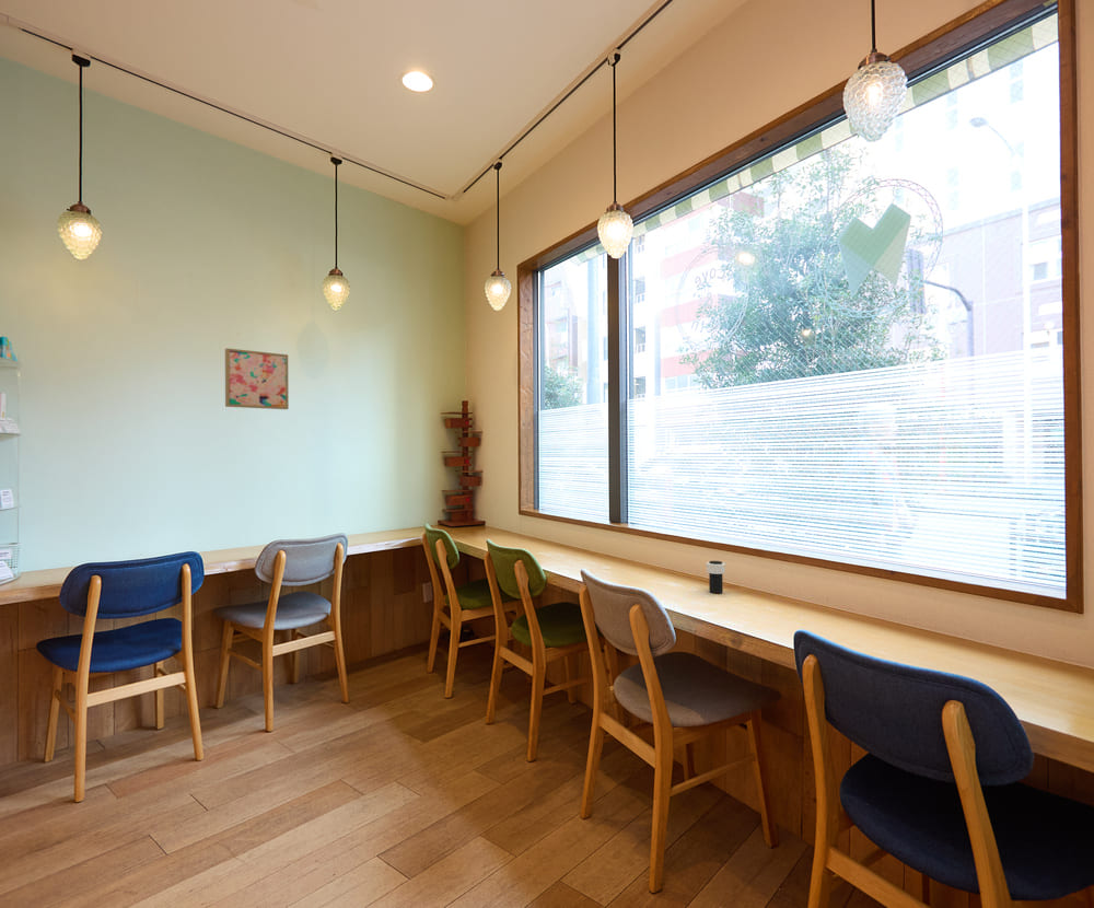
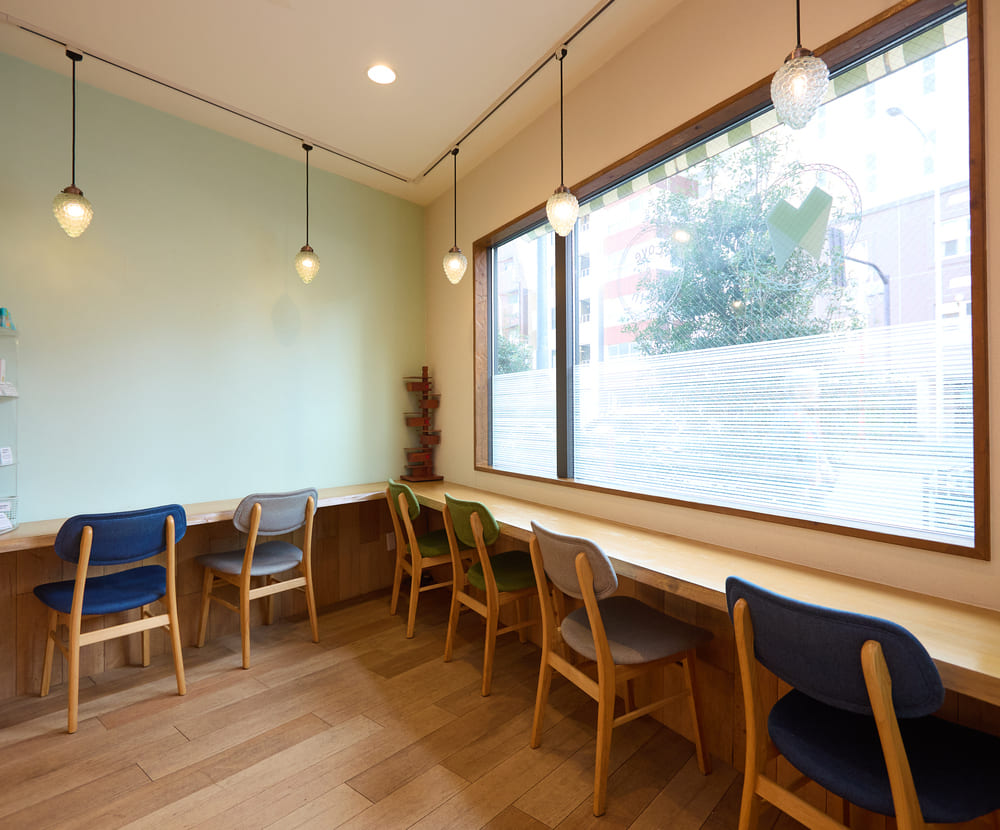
- cup (715, 577)
- wall art (257, 380)
